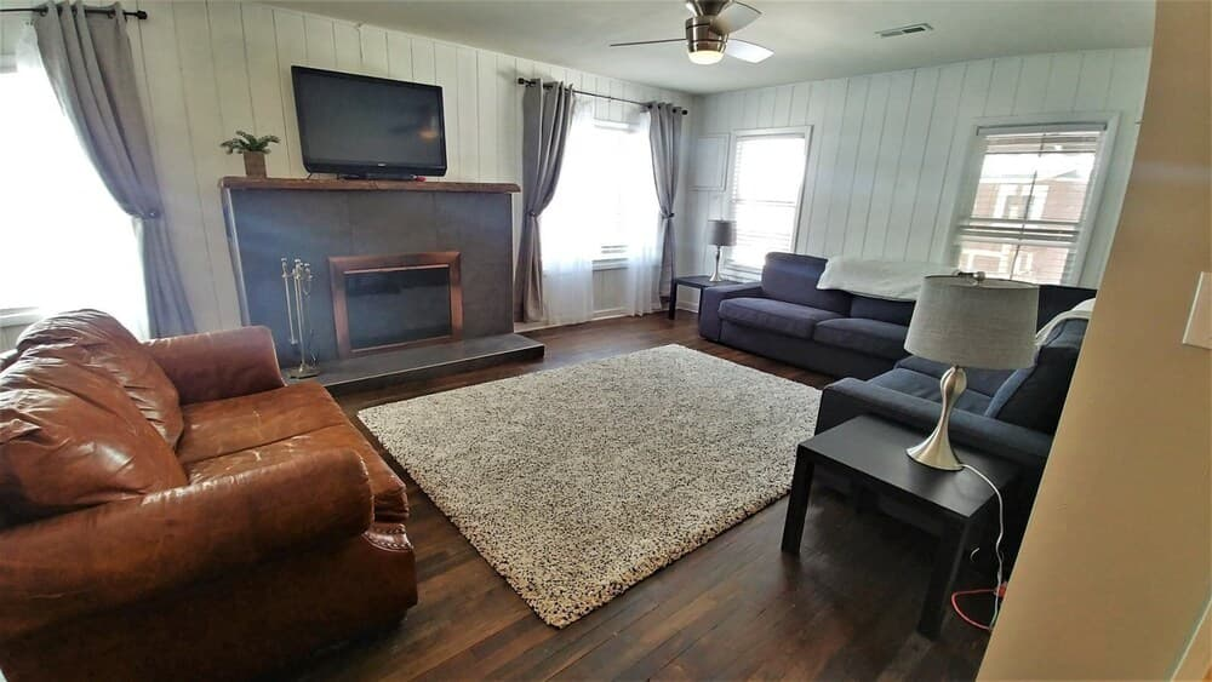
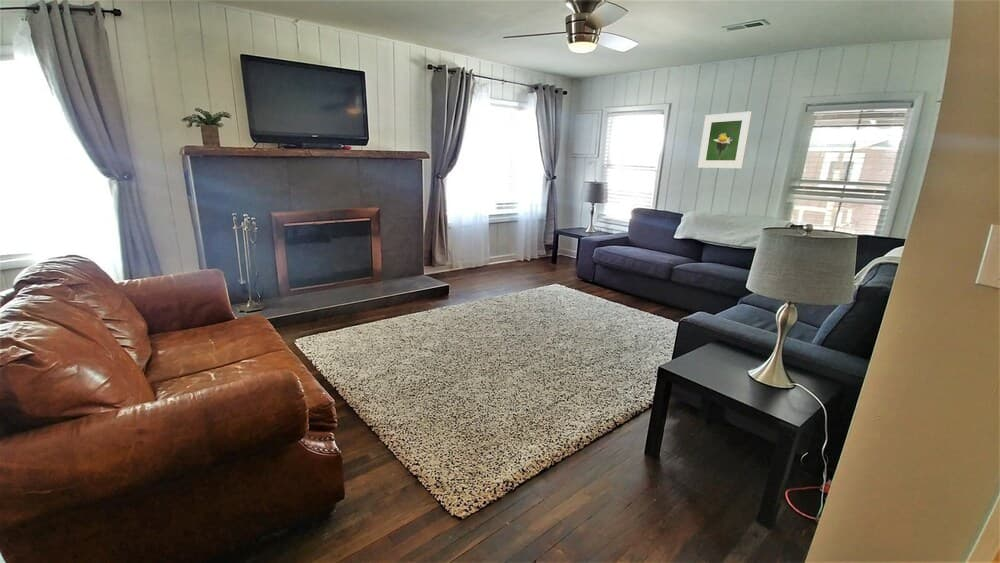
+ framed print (723, 141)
